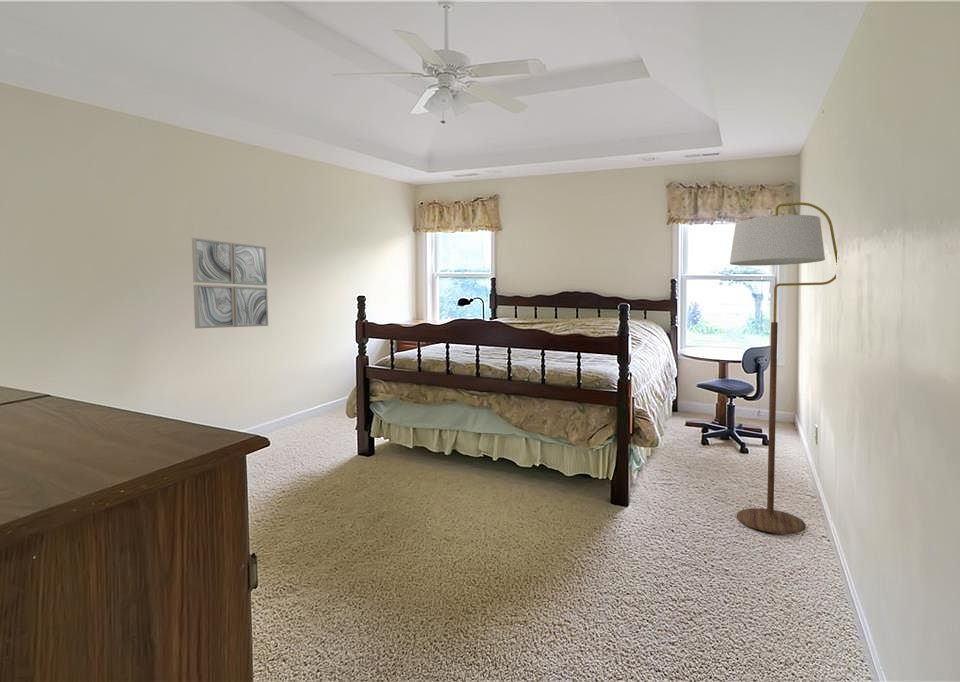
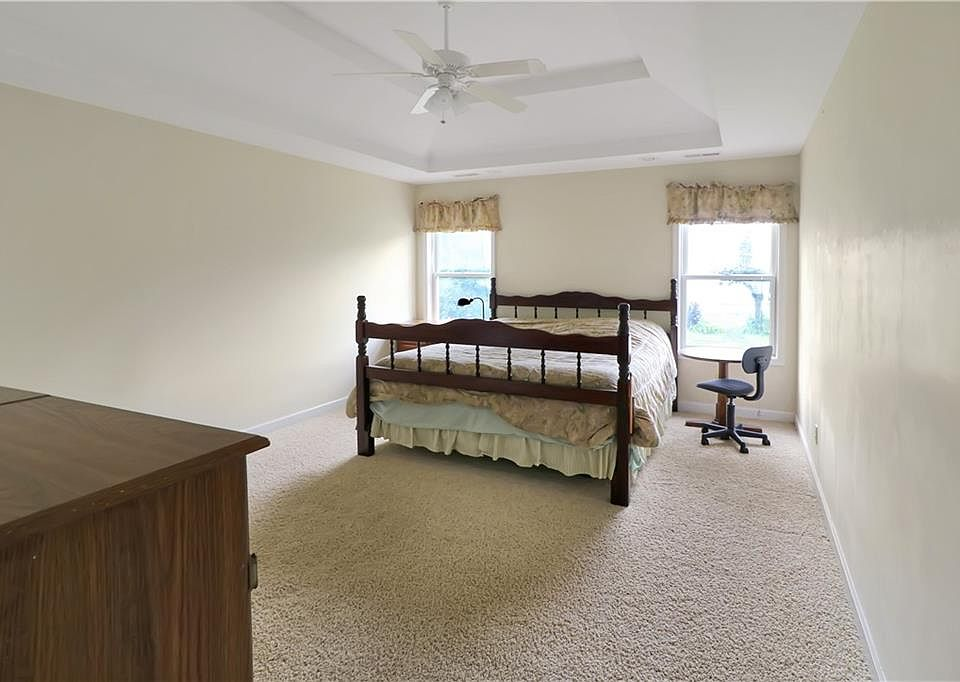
- wall art (232, 286)
- floor lamp (776, 365)
